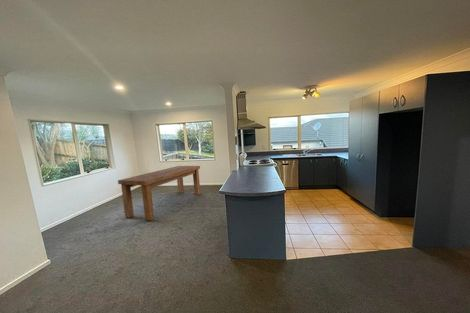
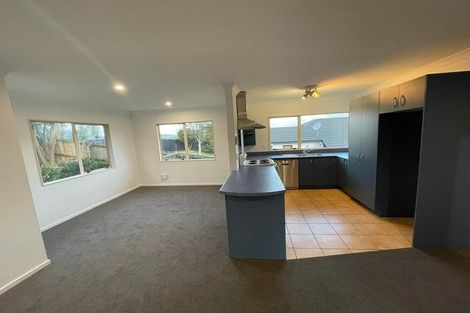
- dining table (164, 183)
